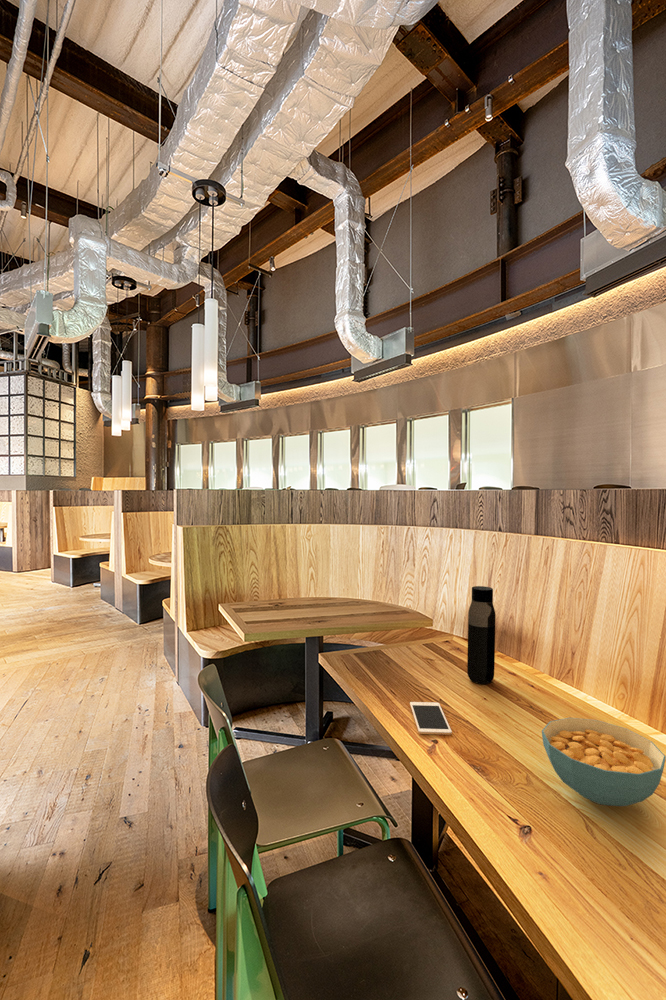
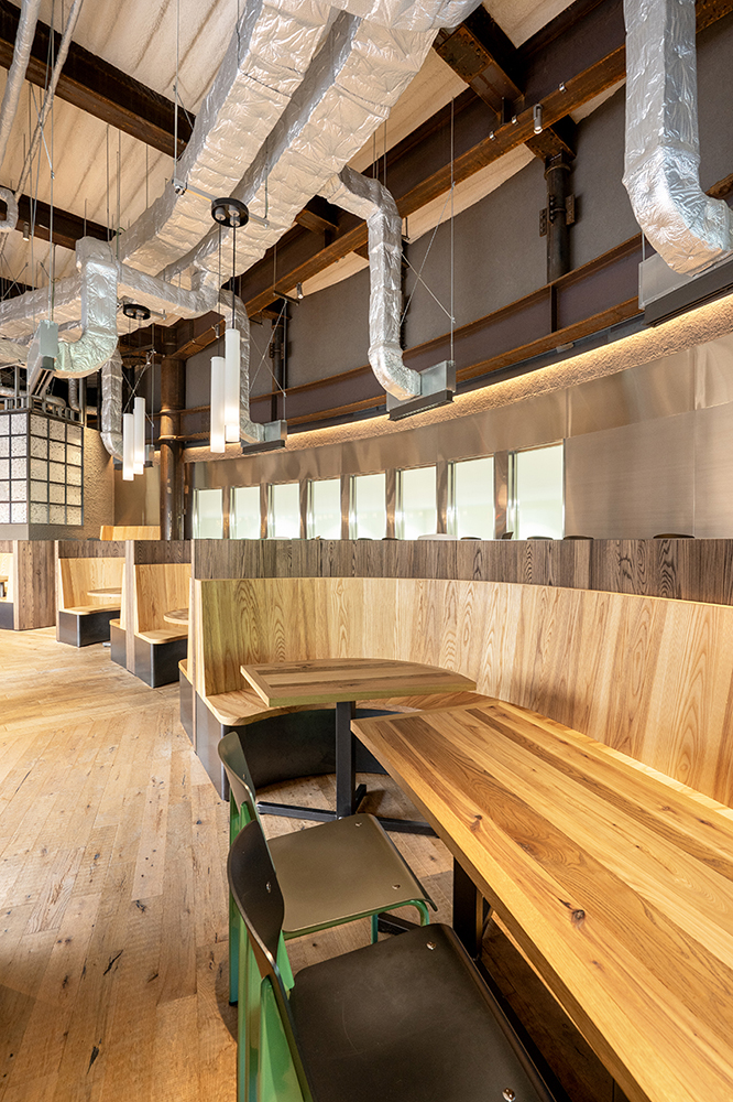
- cell phone (429, 717)
- cereal bowl (600, 769)
- water bottle (481, 634)
